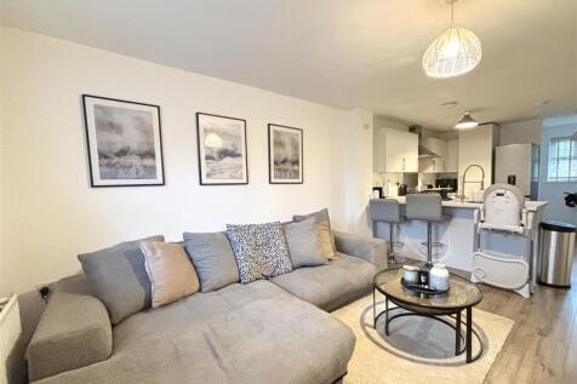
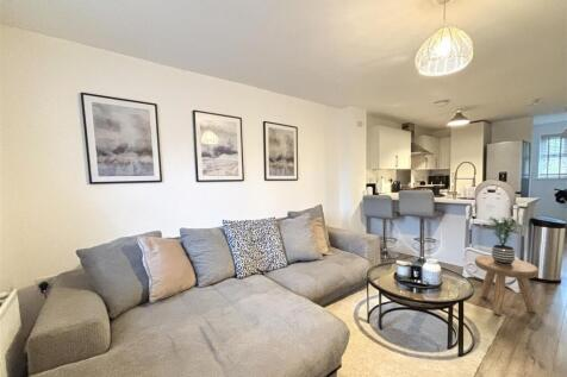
+ potted plant (504, 239)
+ stool (504, 284)
